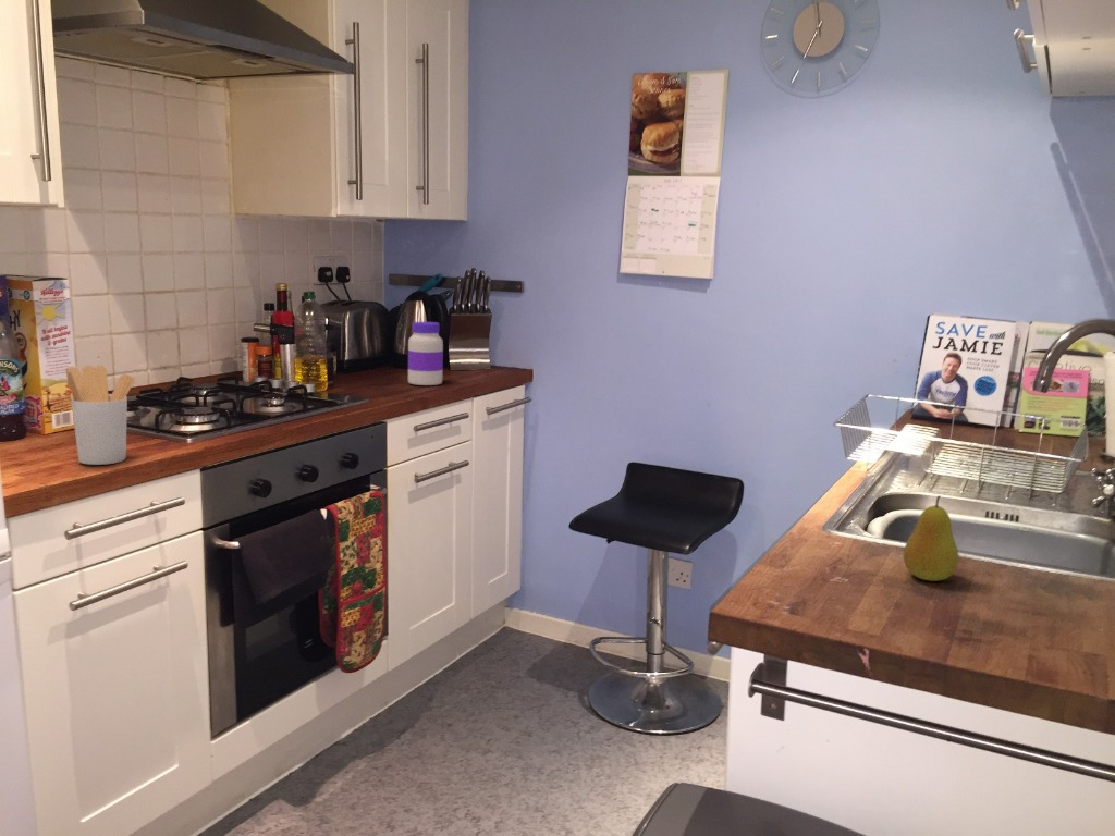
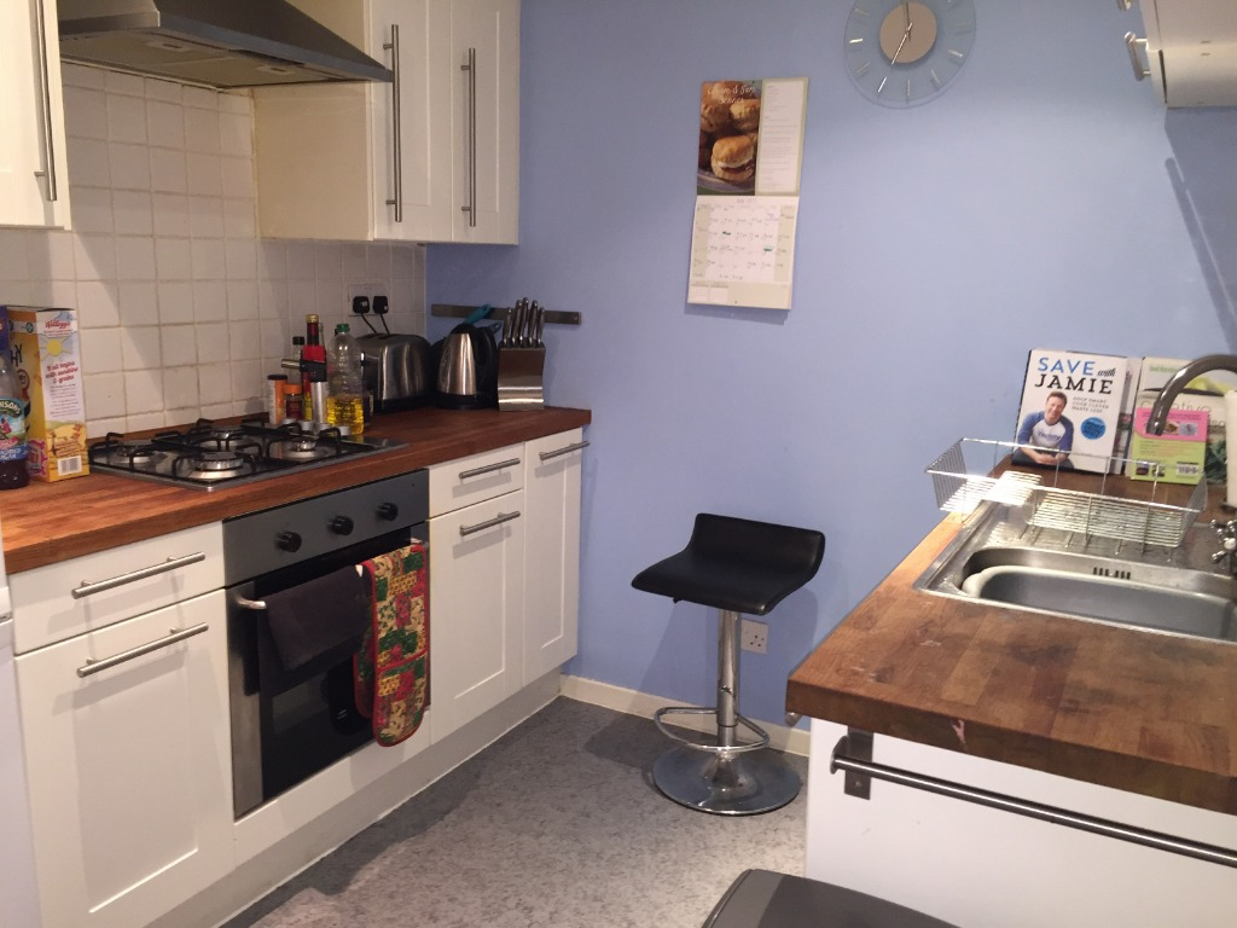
- utensil holder (96, 411)
- fruit (932, 536)
- jar (425, 353)
